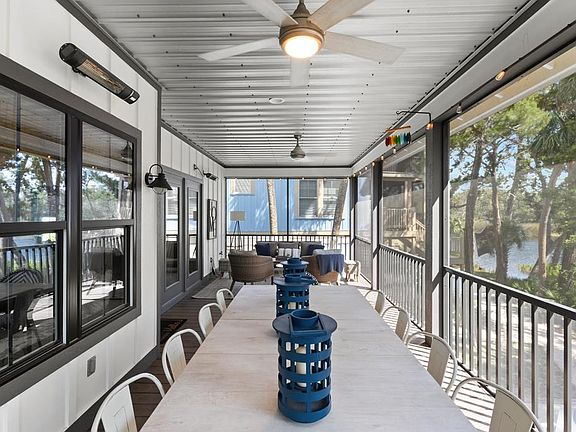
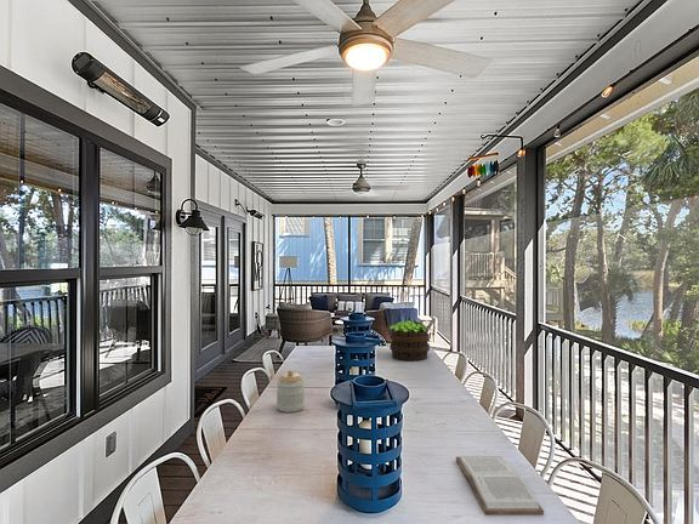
+ potted plant (409, 338)
+ jar (290, 388)
+ book (494, 478)
